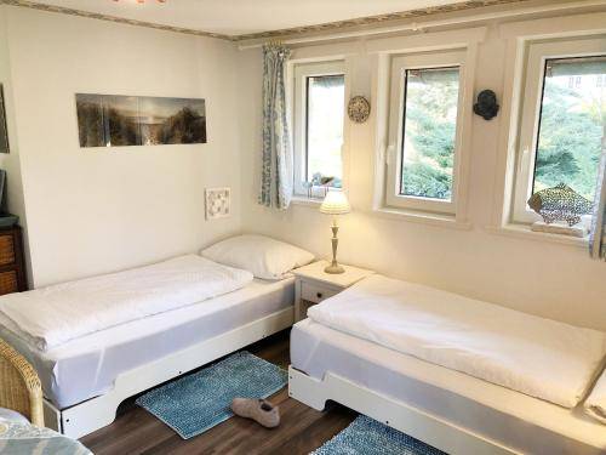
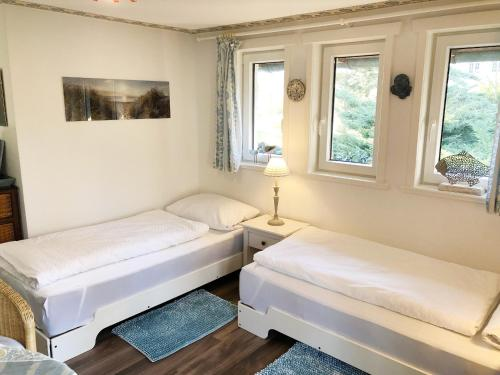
- wall ornament (217, 203)
- shoe (255, 405)
